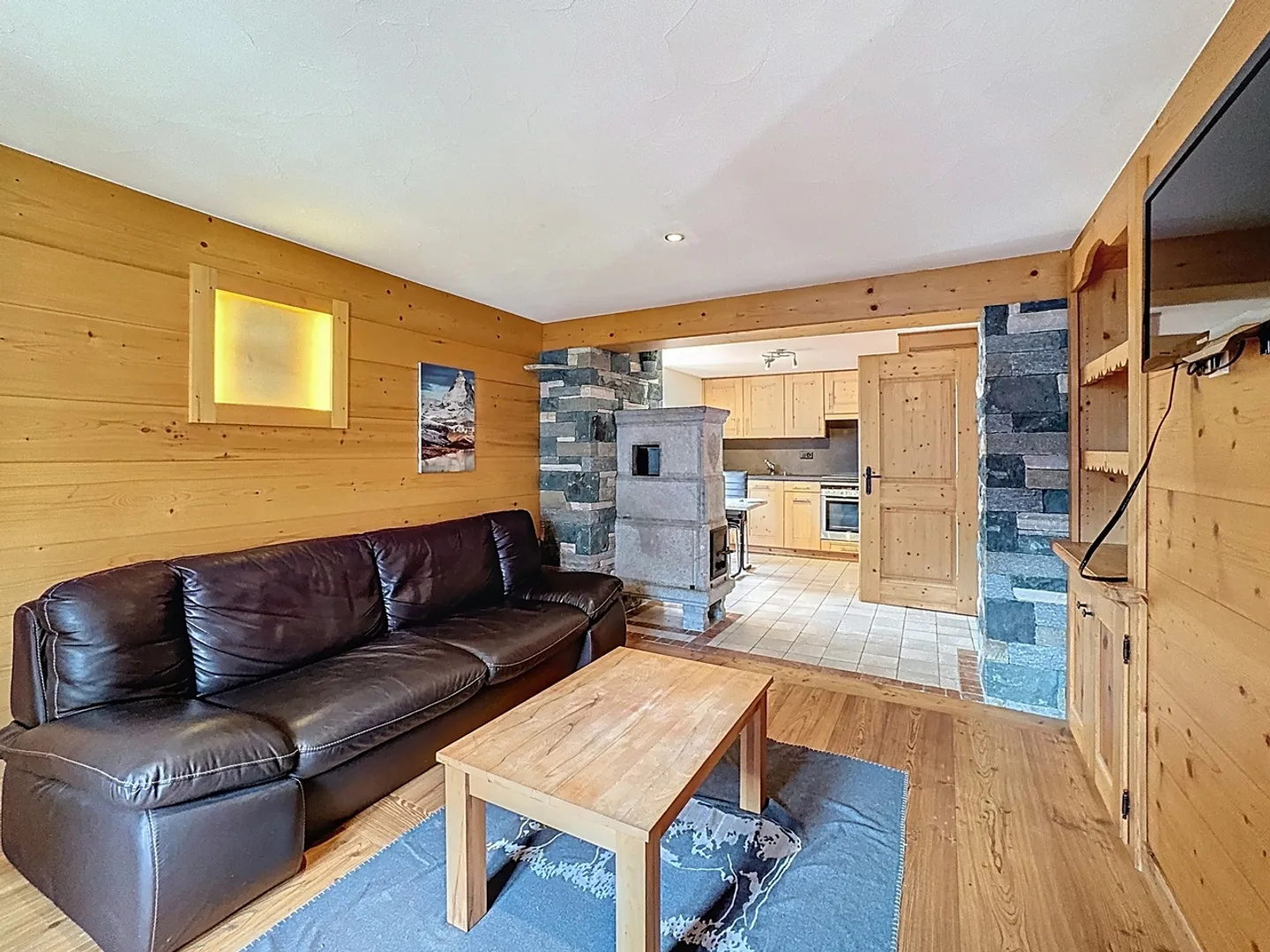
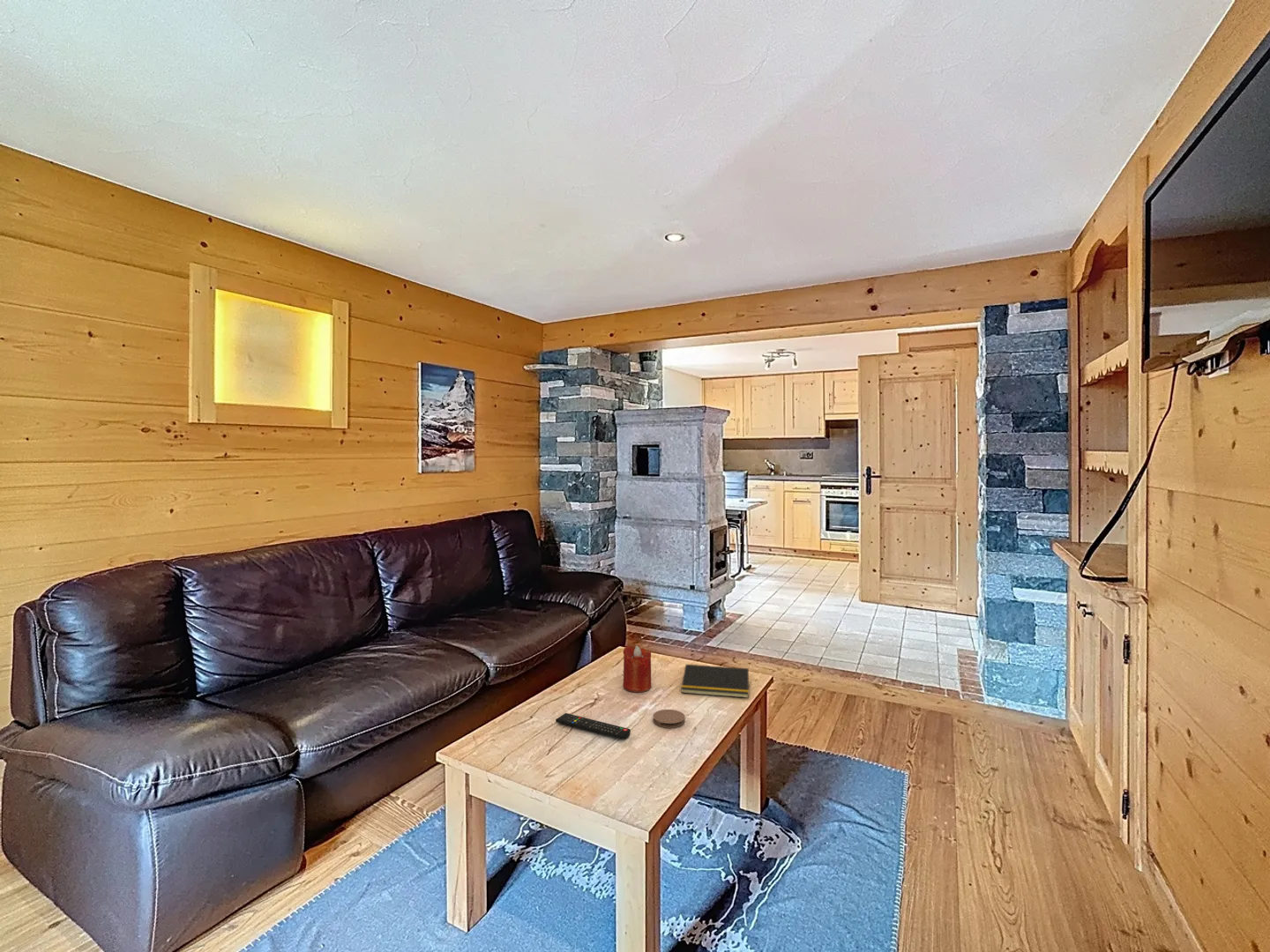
+ notepad (715, 680)
+ coaster (669, 718)
+ remote control (593, 726)
+ candle (637, 666)
